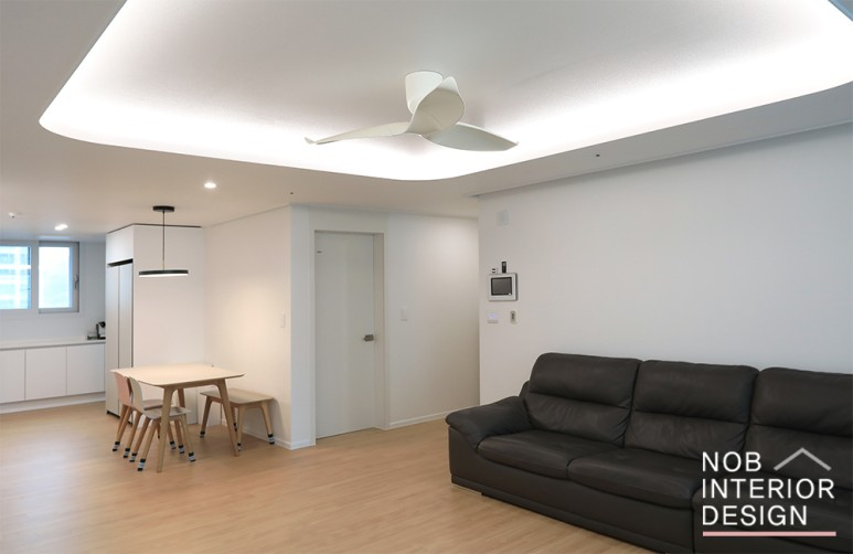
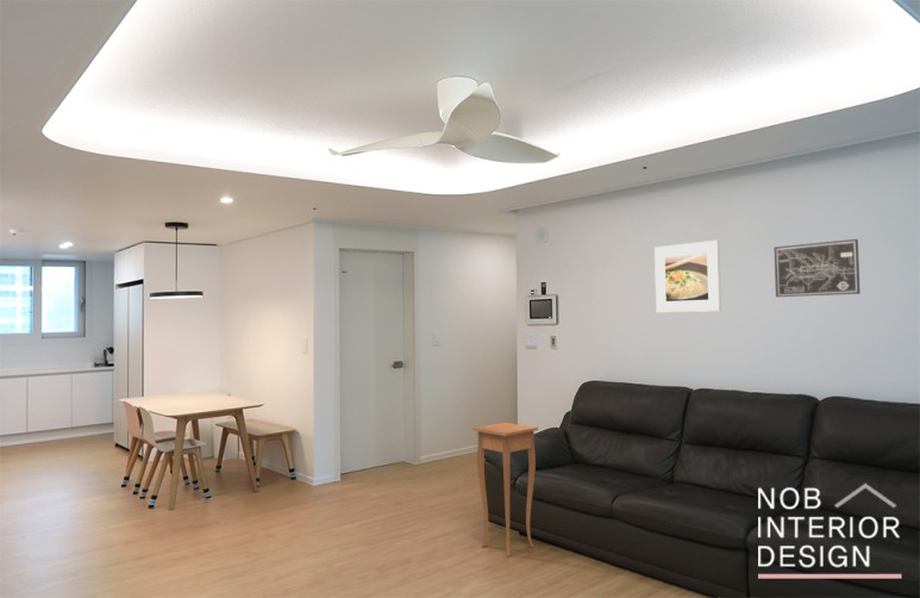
+ side table (506, 487)
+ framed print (686, 278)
+ wall art (814, 269)
